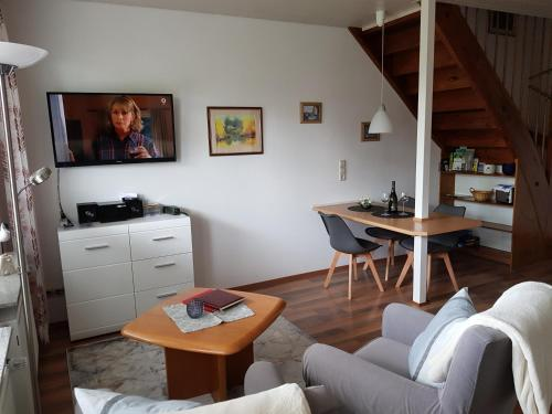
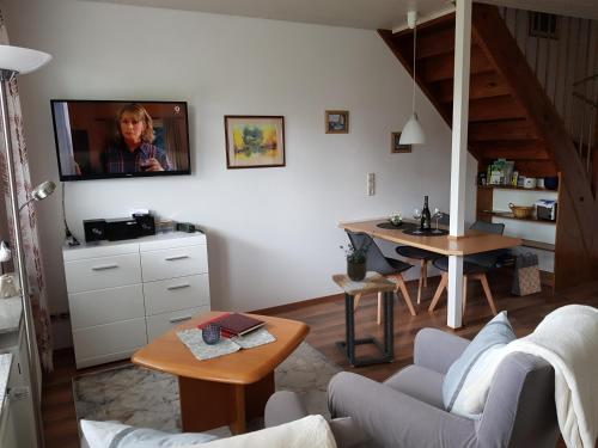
+ side table (353, 317)
+ bag (526, 272)
+ potted plant (359, 256)
